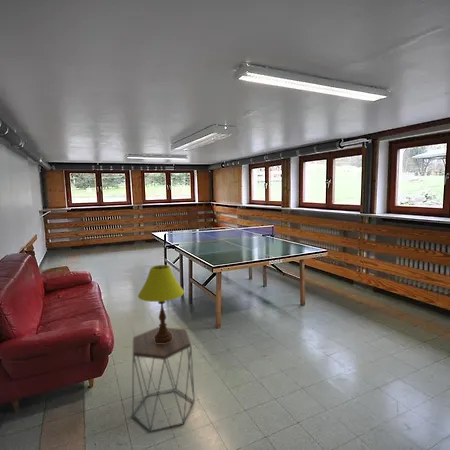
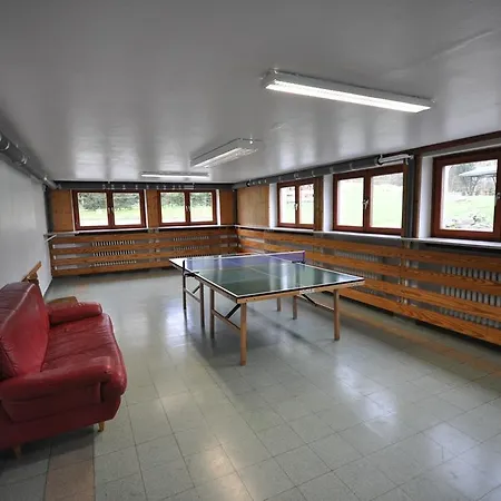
- side table (161, 374)
- table lamp (161, 303)
